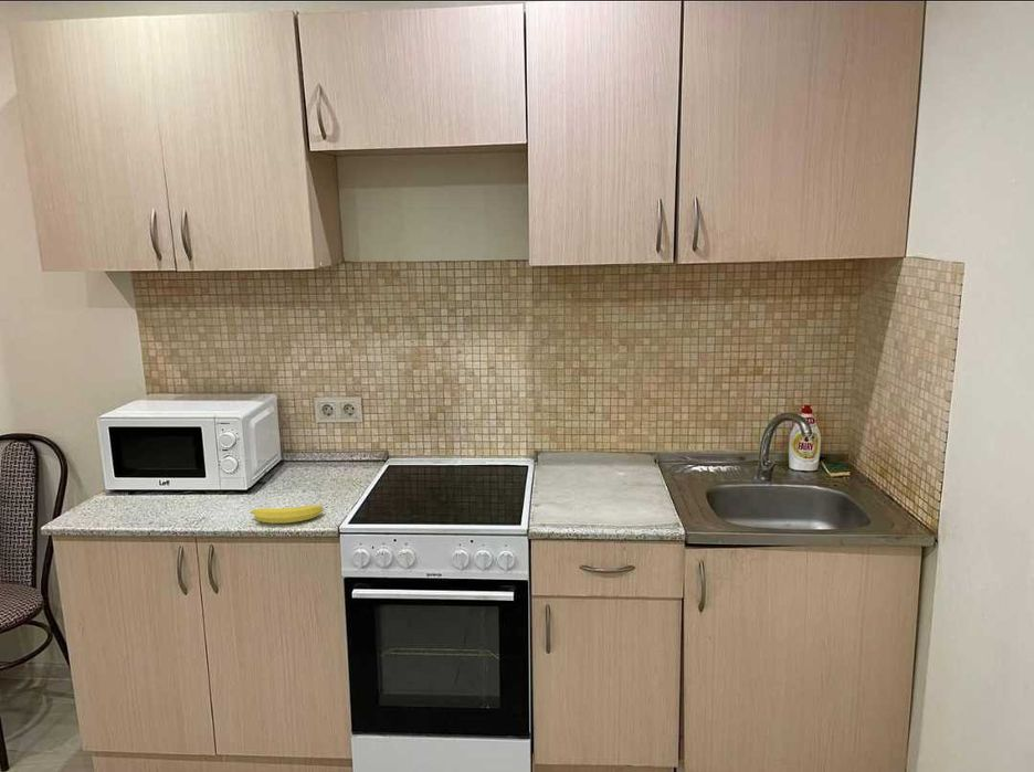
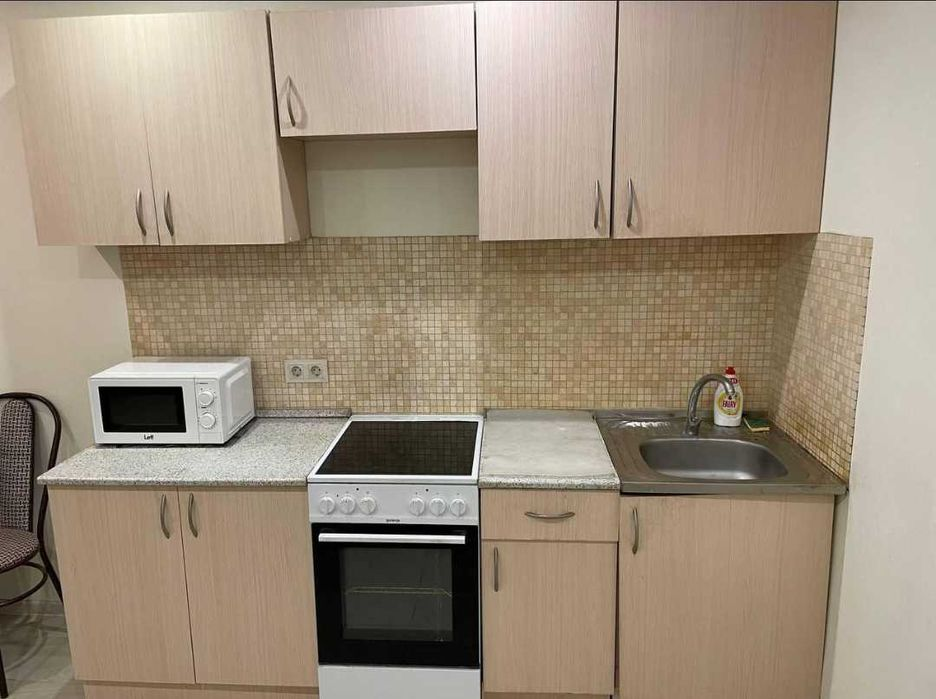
- banana (285, 512)
